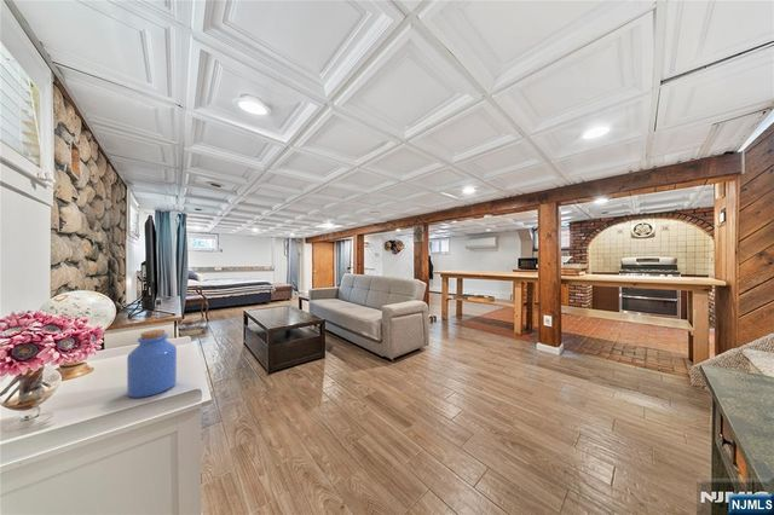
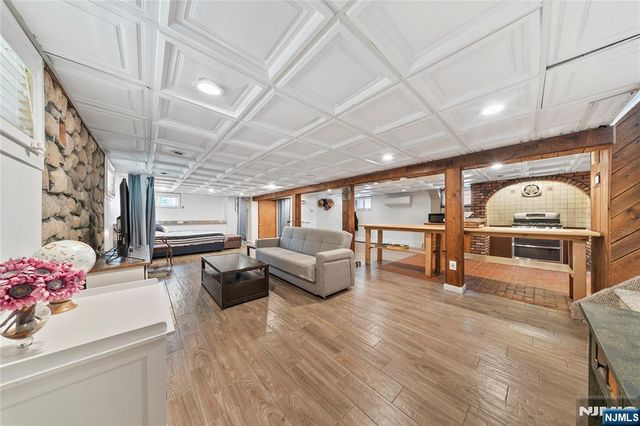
- jar (152, 359)
